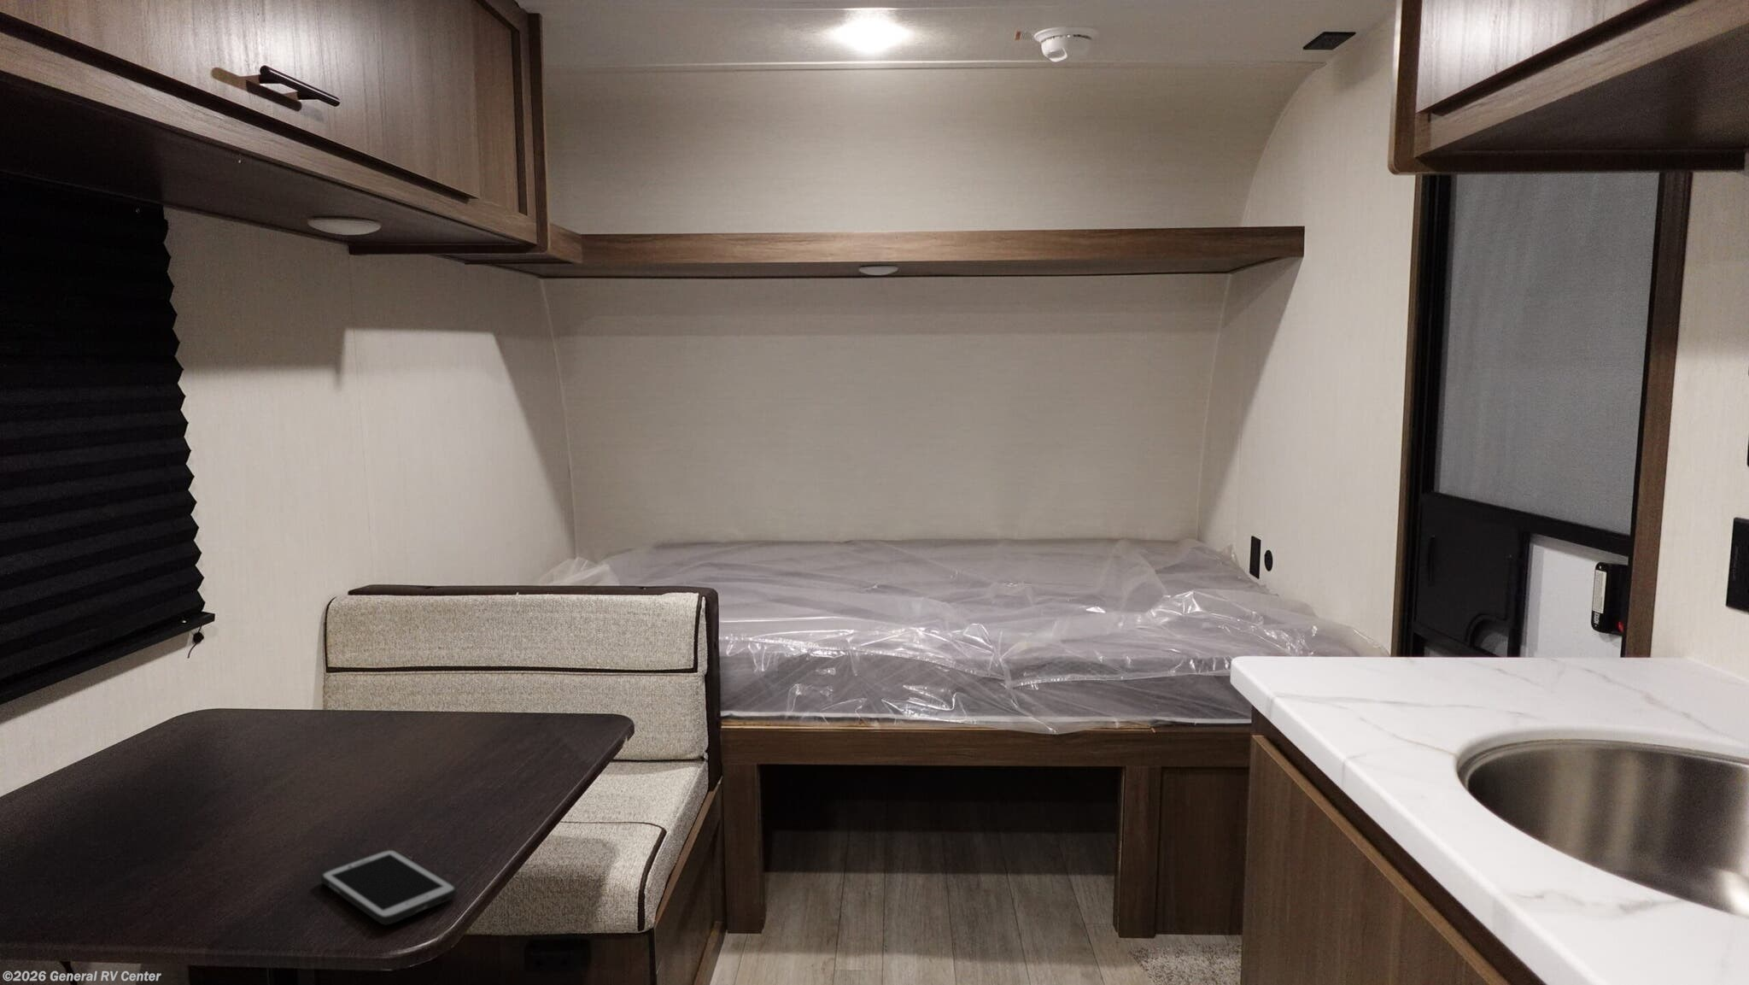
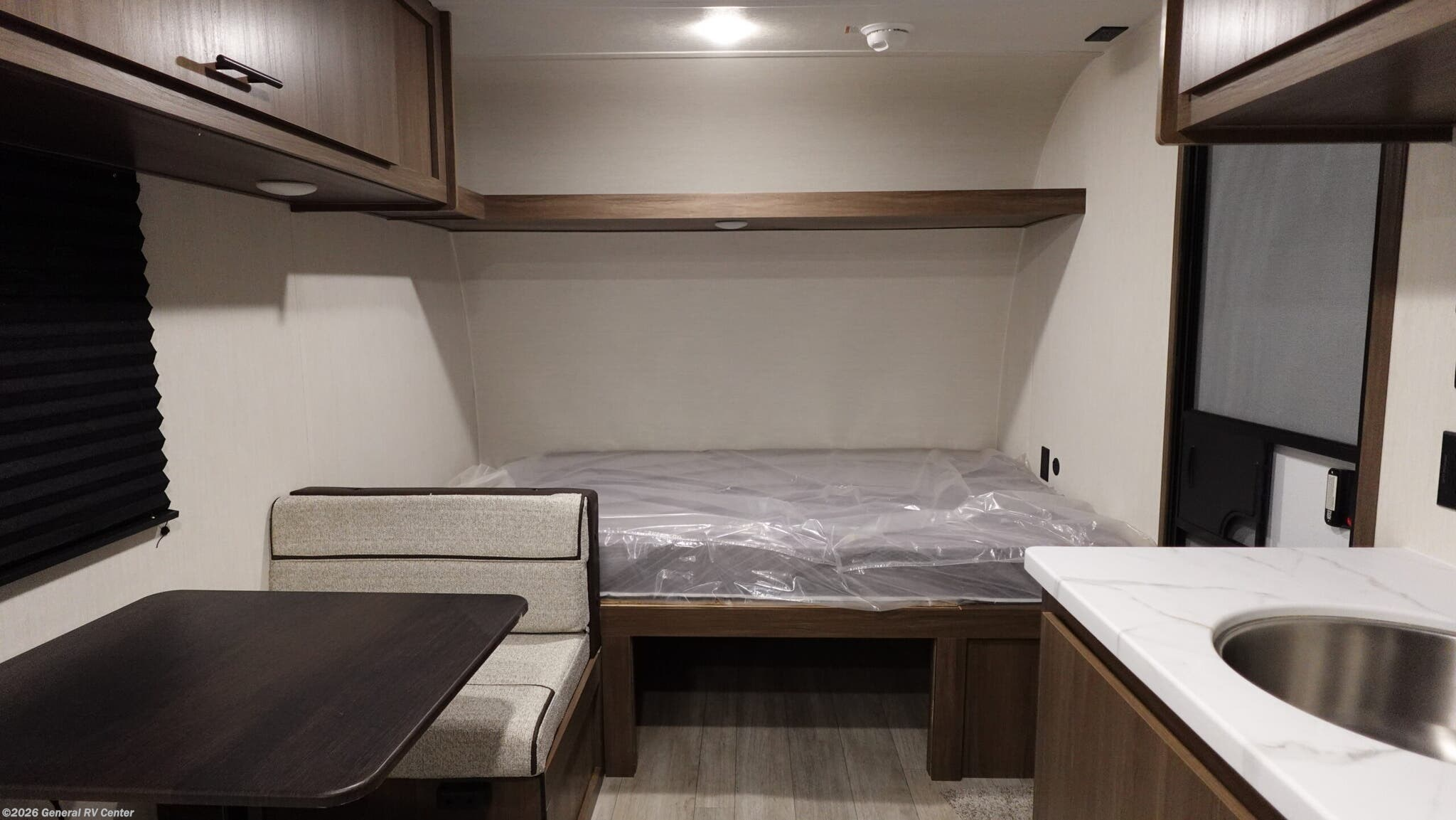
- cell phone (388, 884)
